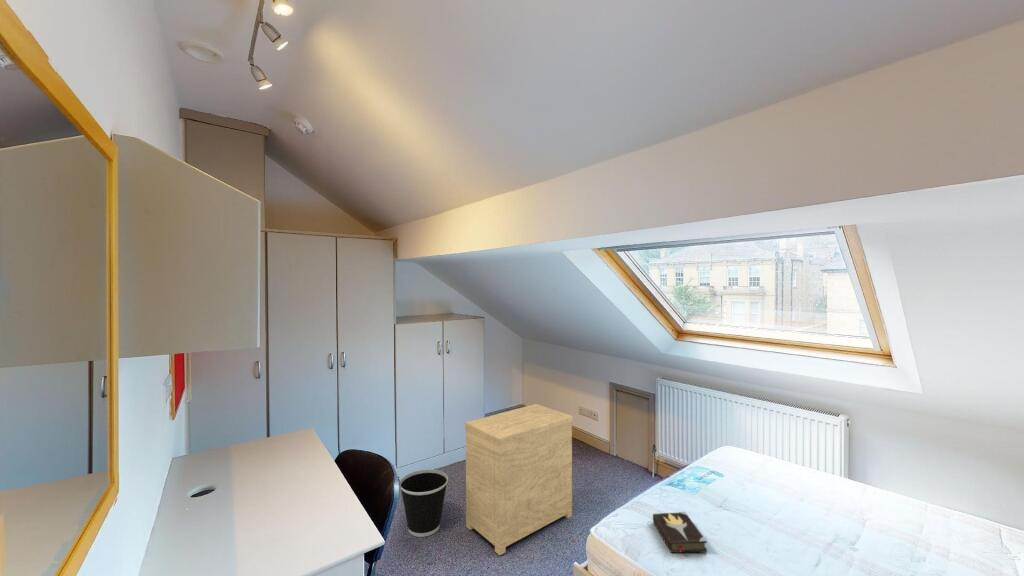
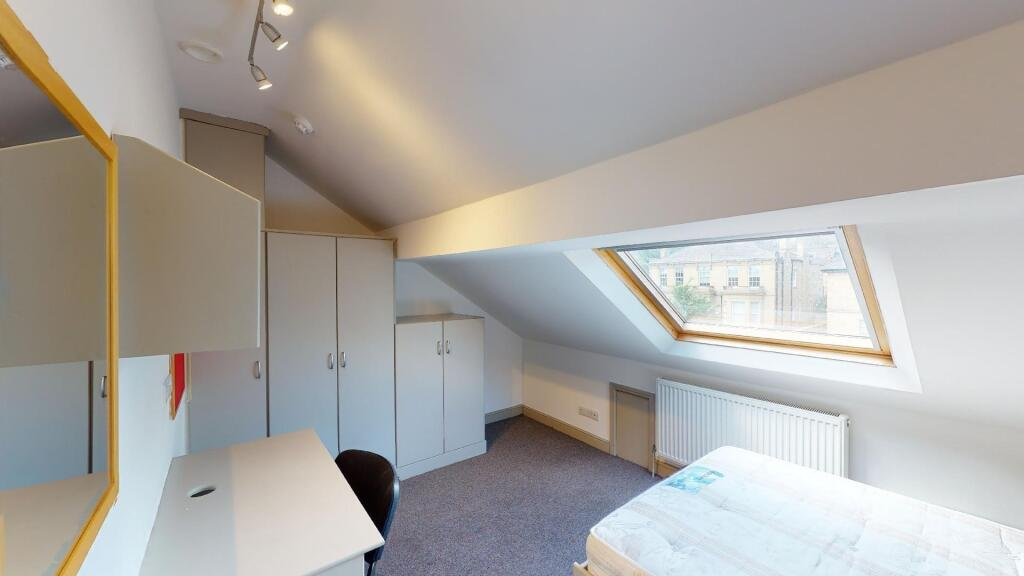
- hardback book (678, 530)
- side table (517, 468)
- wastebasket (424, 503)
